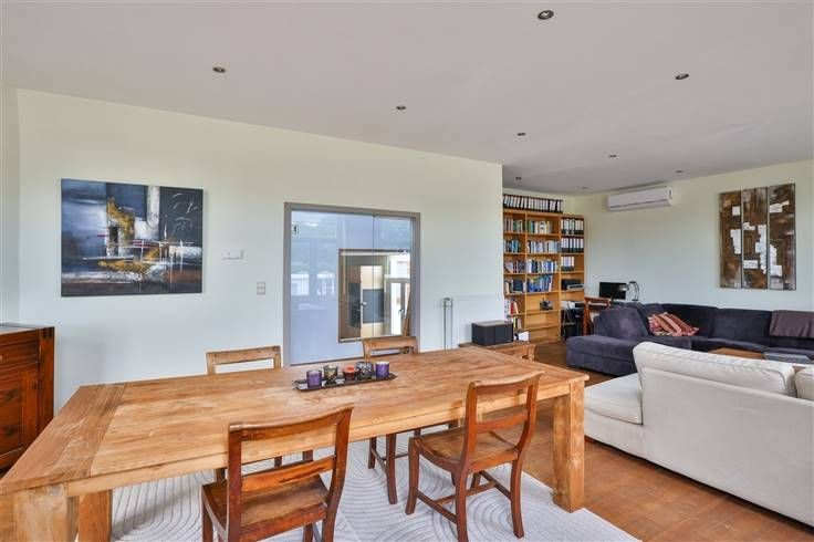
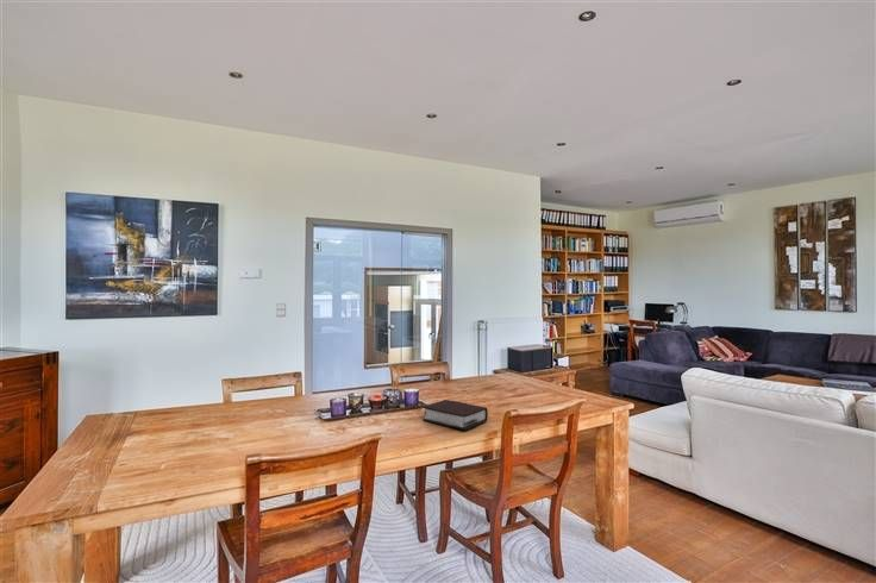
+ bible (455, 413)
